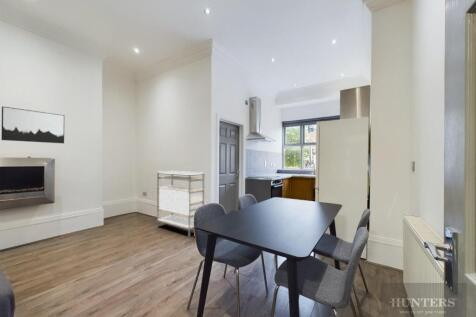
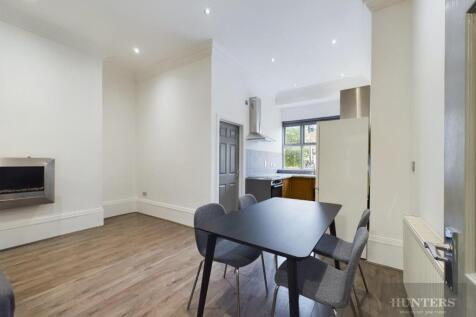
- shelving unit (179, 200)
- wall art (35, 126)
